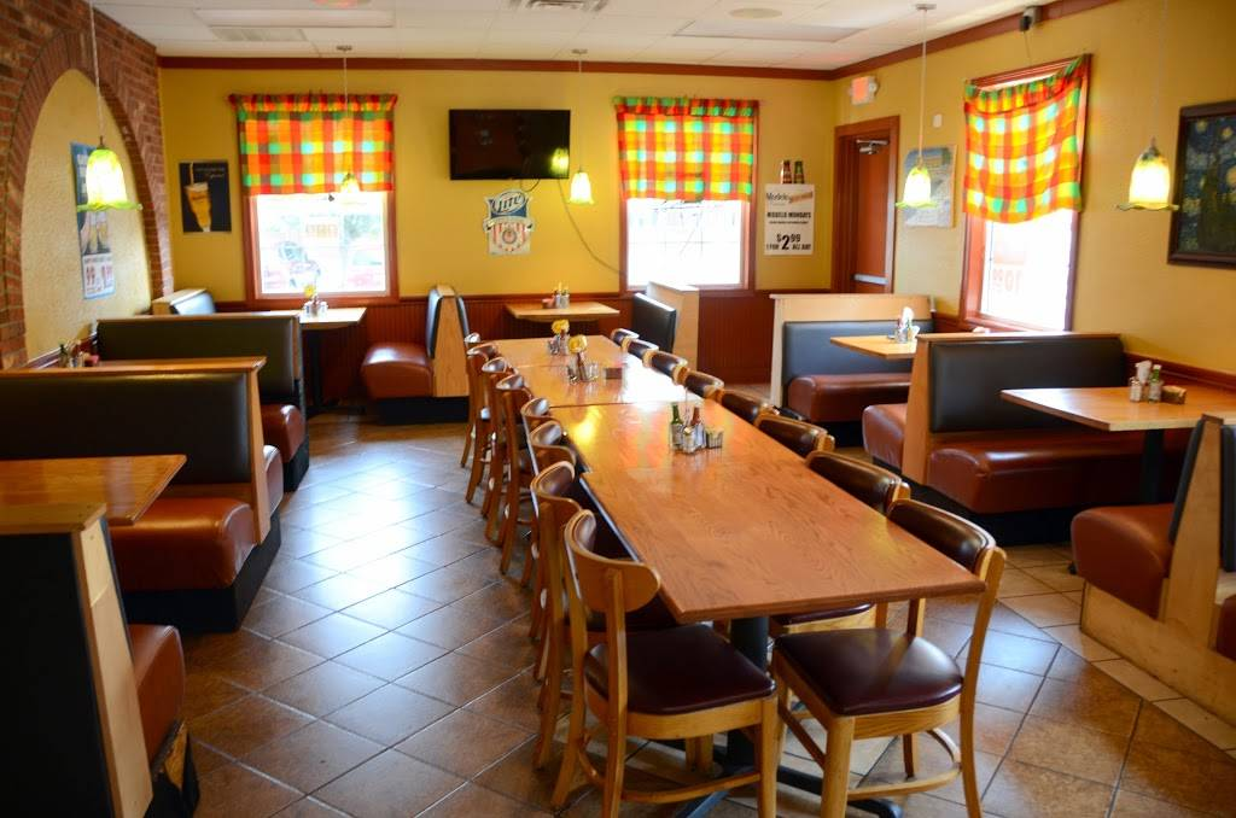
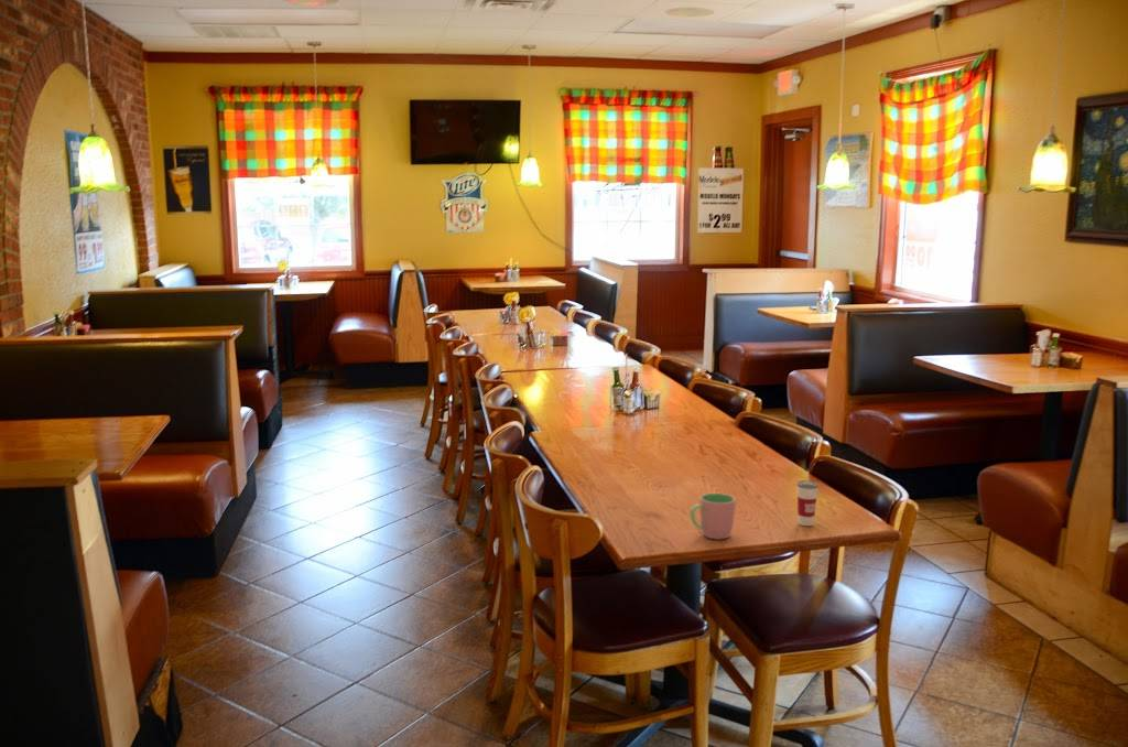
+ cup (806, 496)
+ cup (712, 517)
